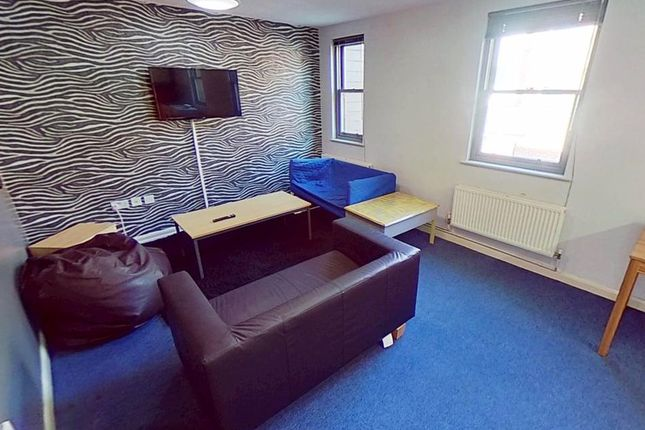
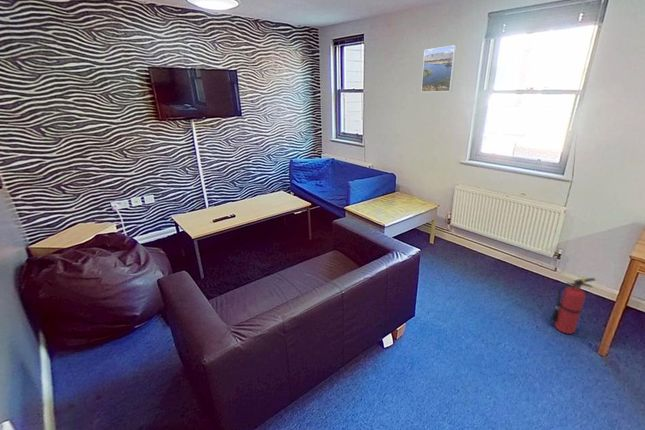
+ fire extinguisher (570, 303)
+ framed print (437, 70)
